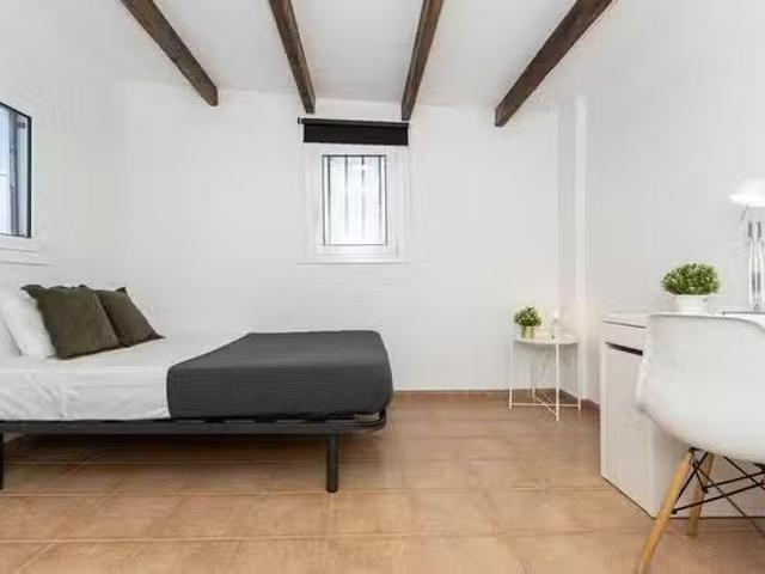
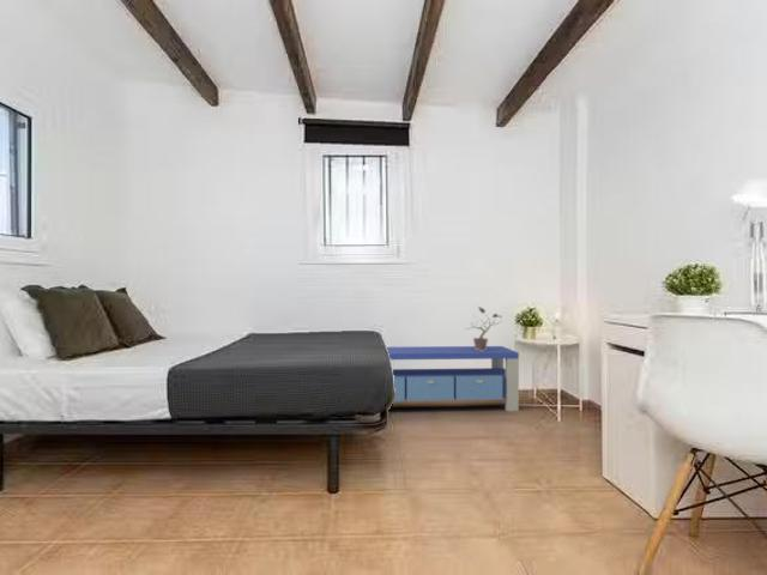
+ potted plant (482, 328)
+ storage bench (427, 377)
